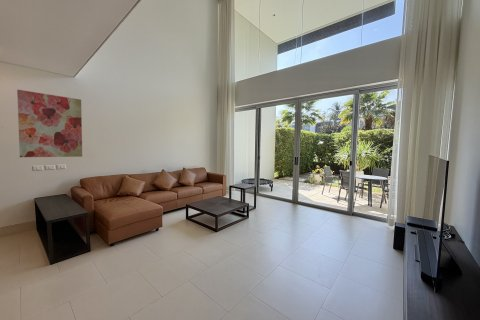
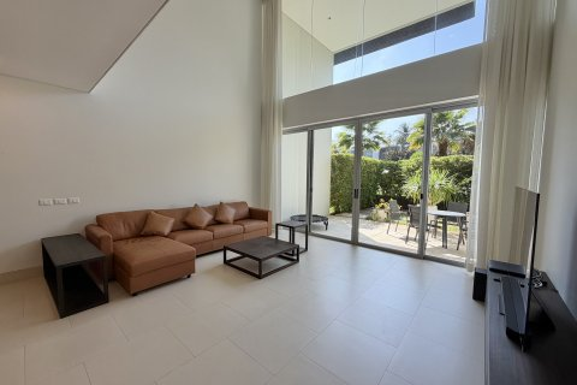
- wall art (52, 126)
